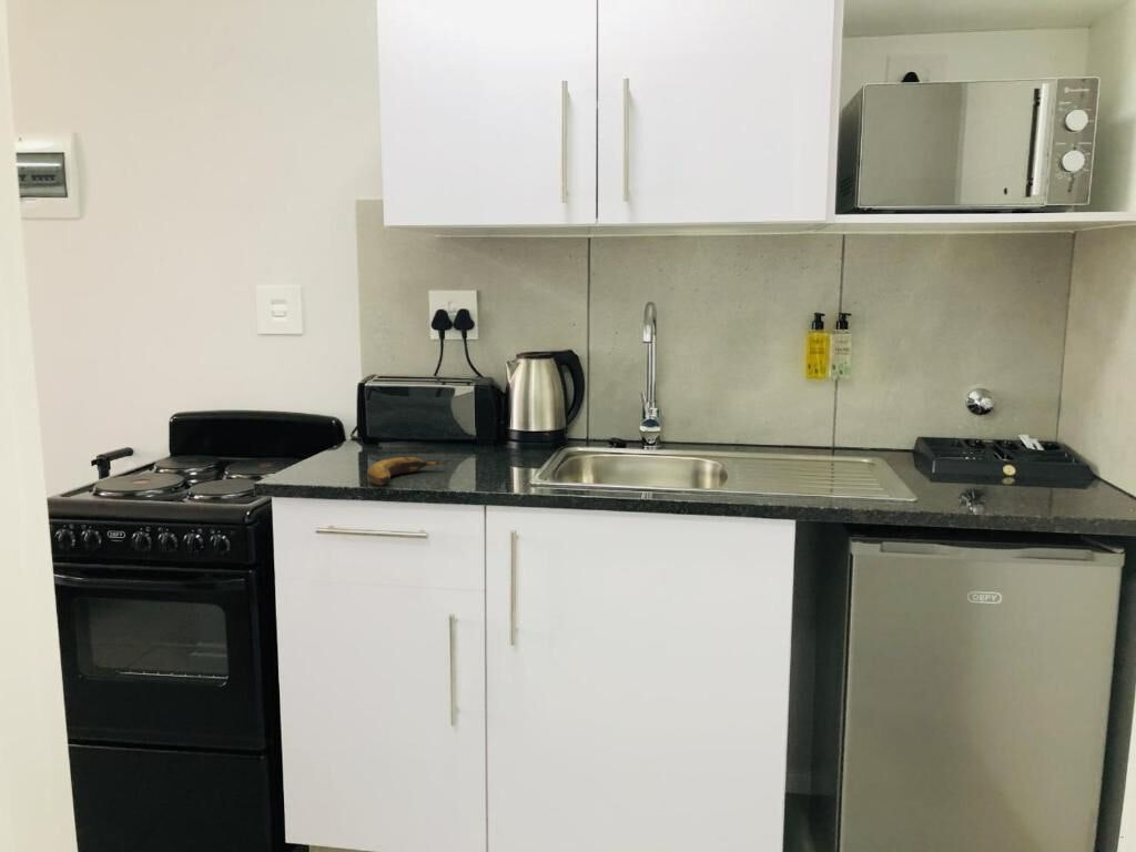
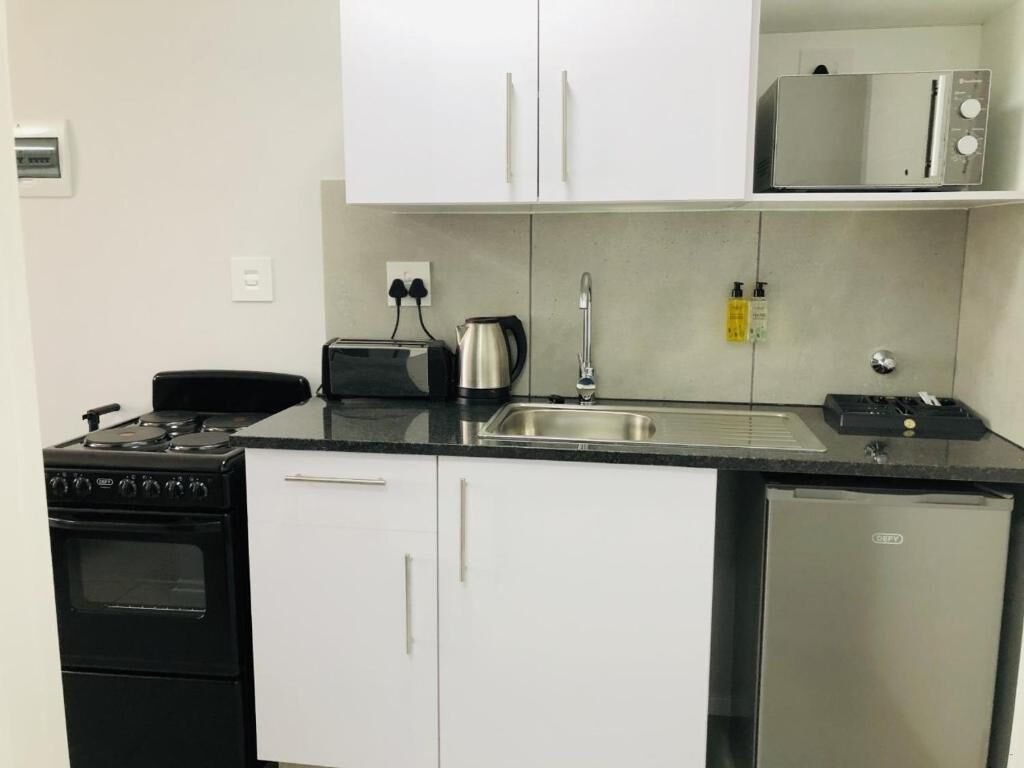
- banana (399, 469)
